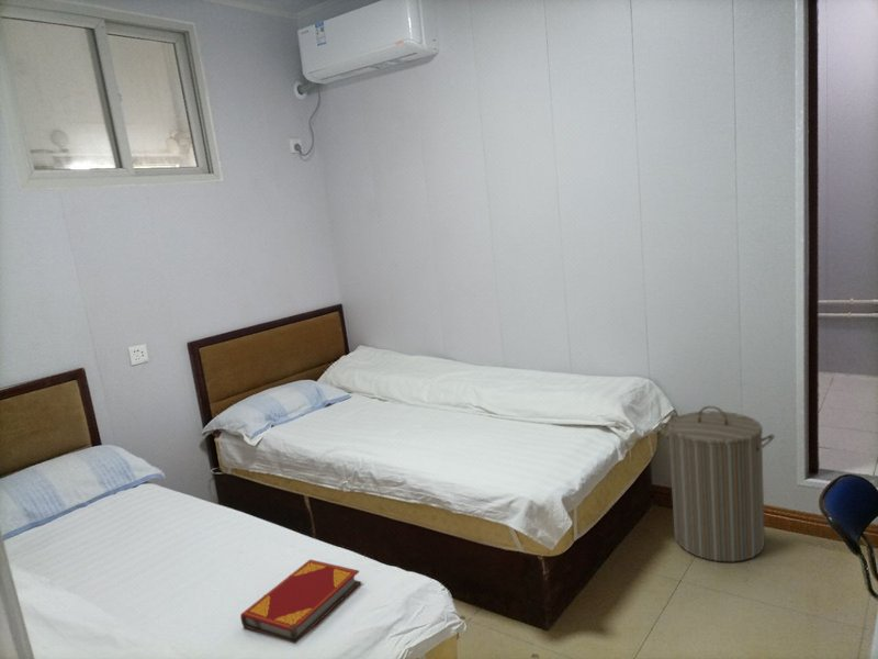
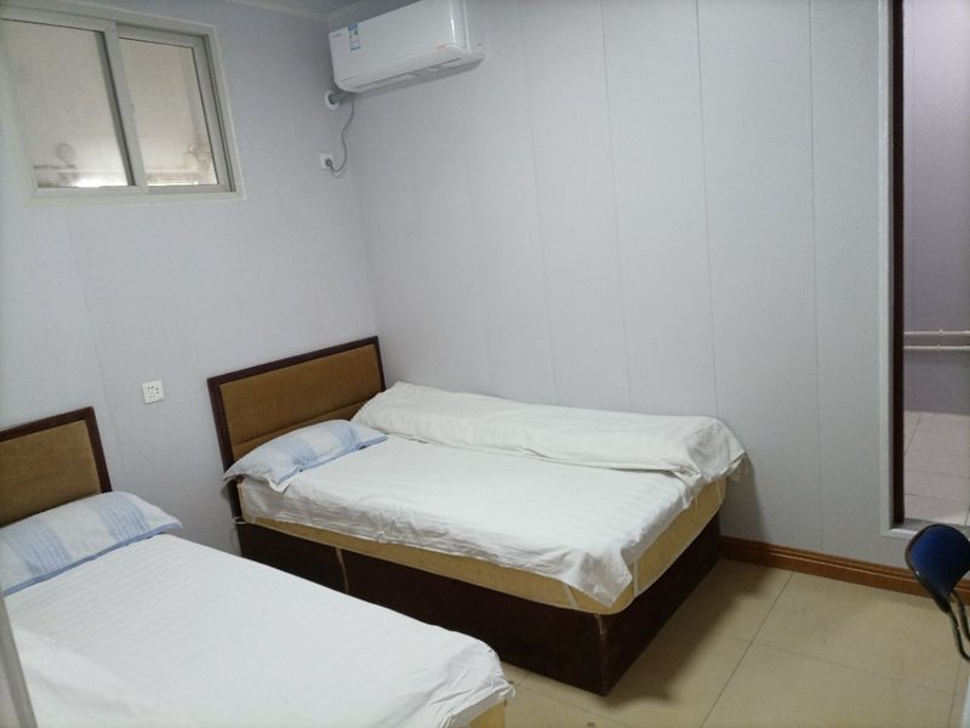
- hardback book (302, 597)
- laundry hamper (716, 473)
